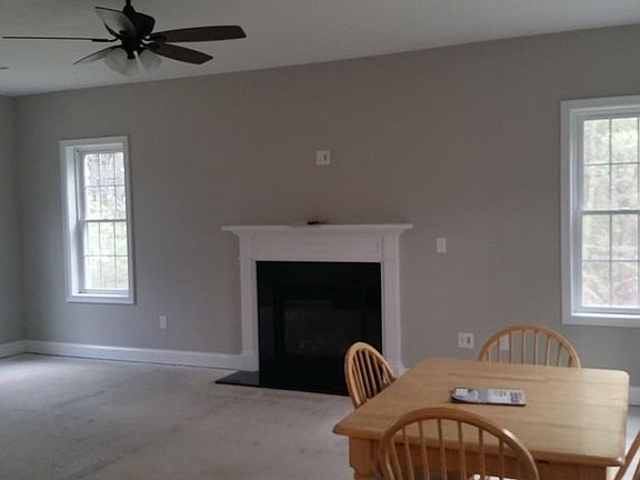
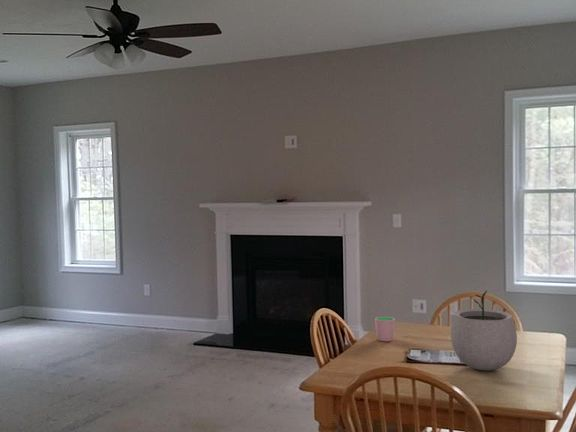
+ cup (385, 328)
+ plant pot (483, 329)
